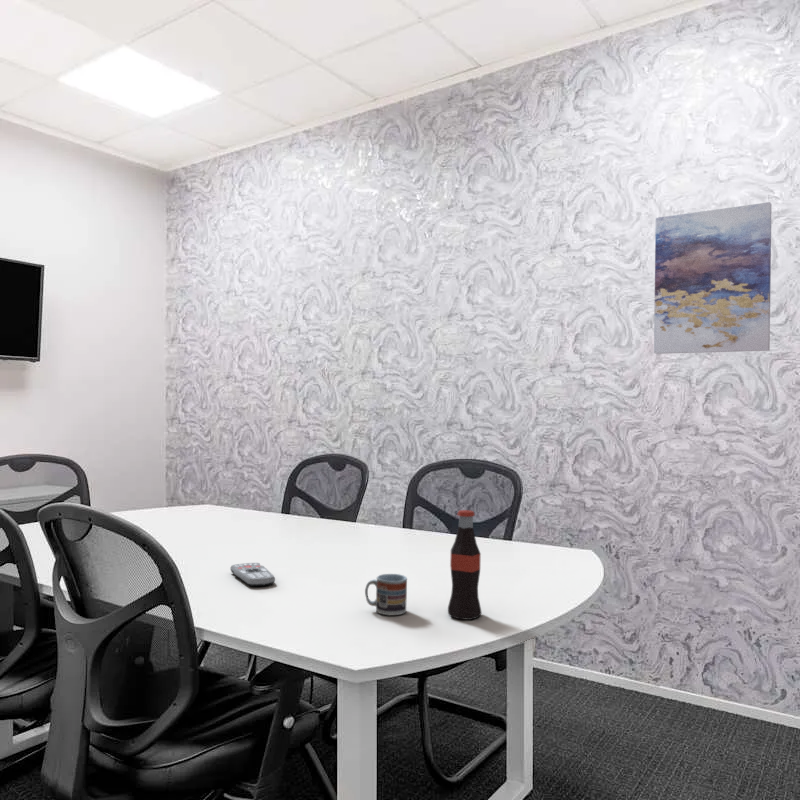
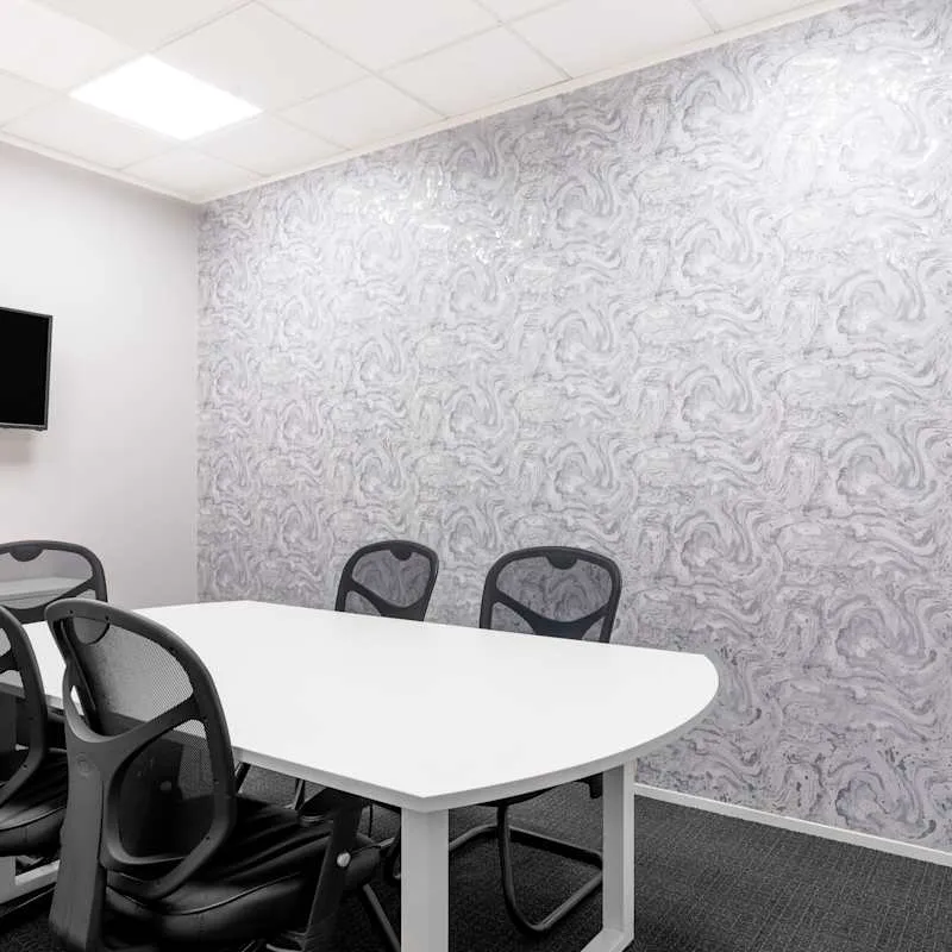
- remote control (253, 574)
- cup (385, 593)
- wall art (710, 281)
- bottle (465, 562)
